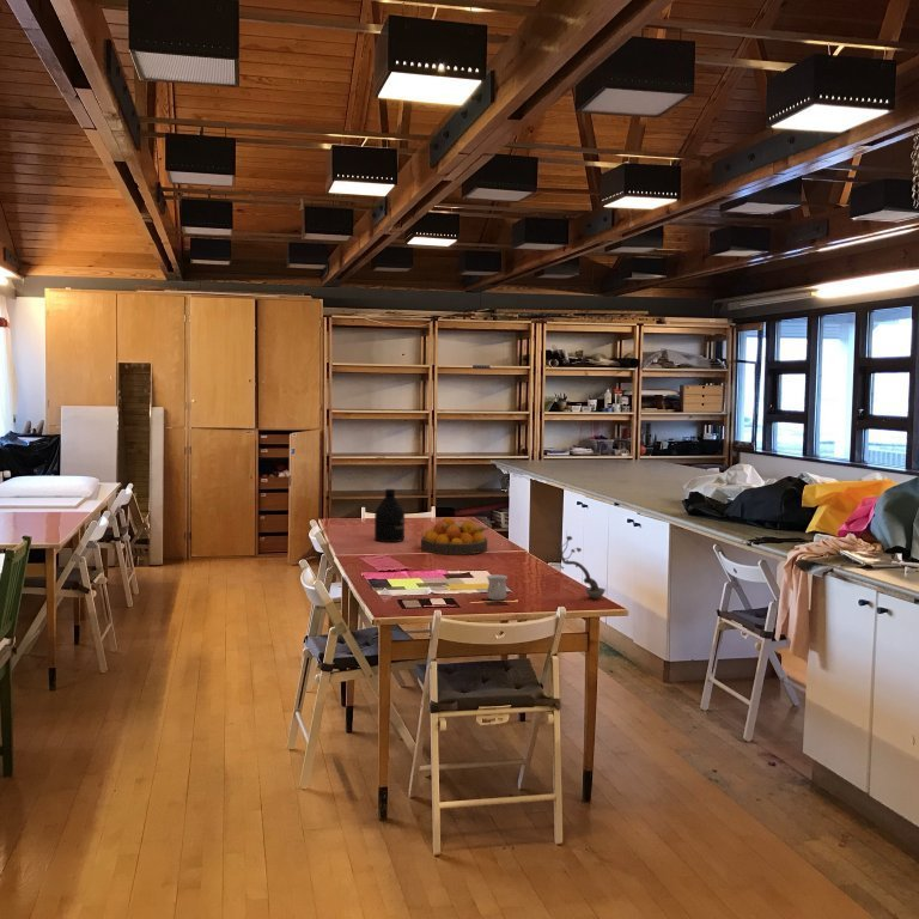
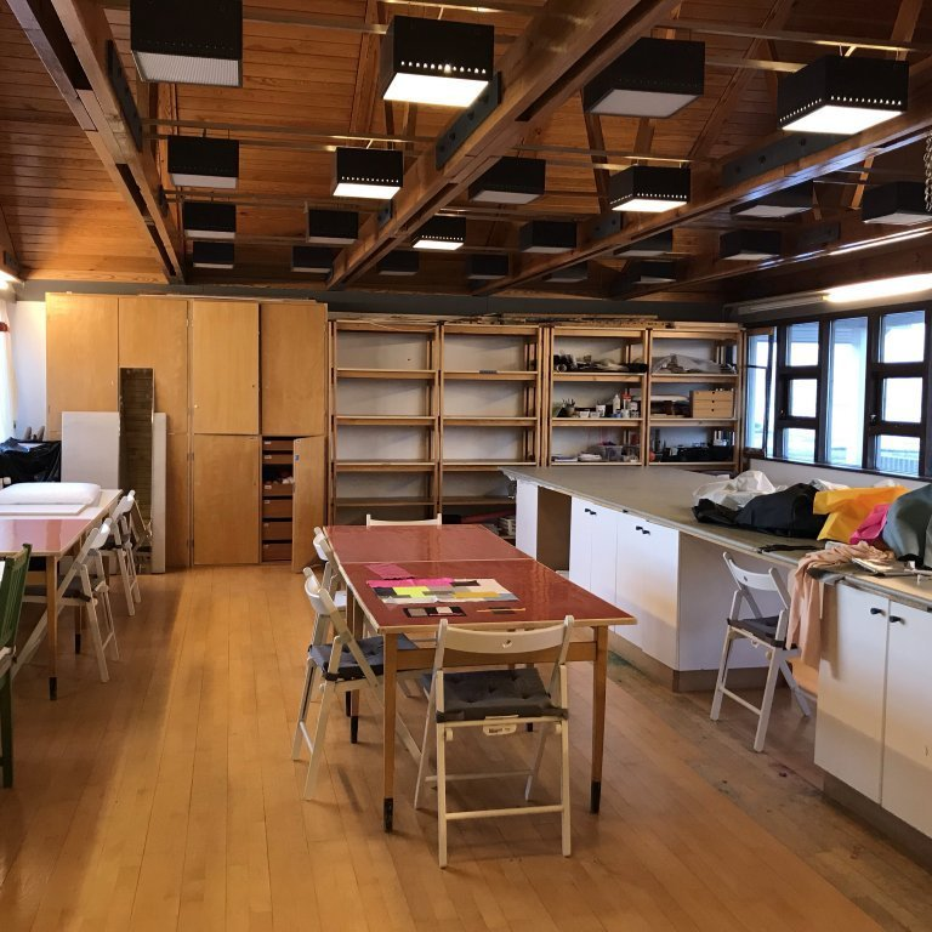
- plant (572, 562)
- fruit bowl (454, 534)
- mug (497, 589)
- bottle (389, 515)
